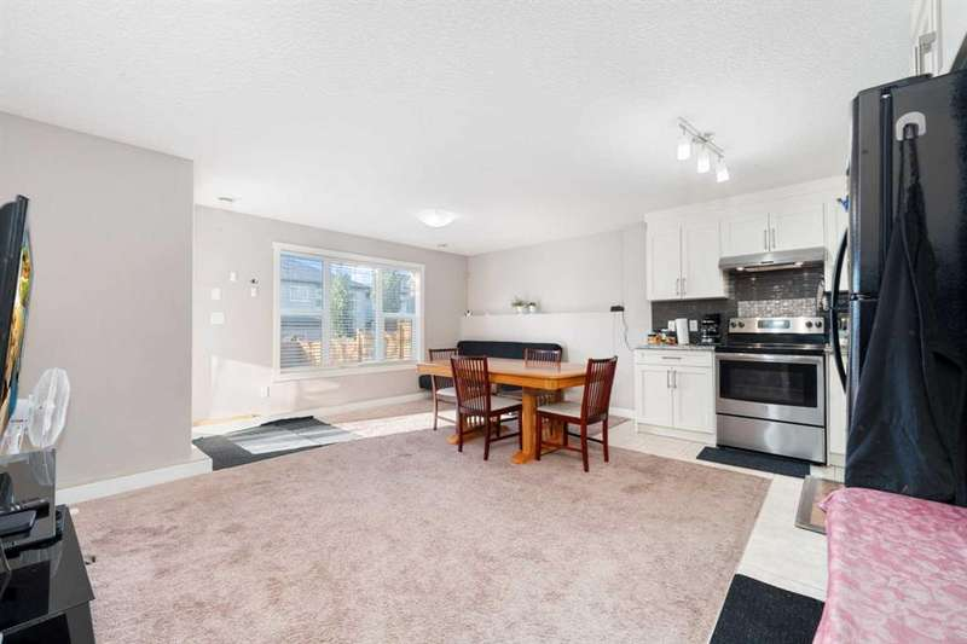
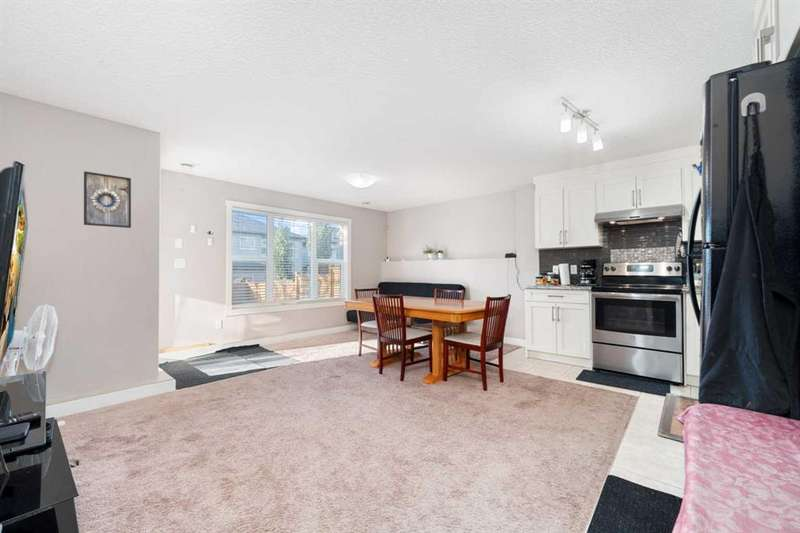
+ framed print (108, 200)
